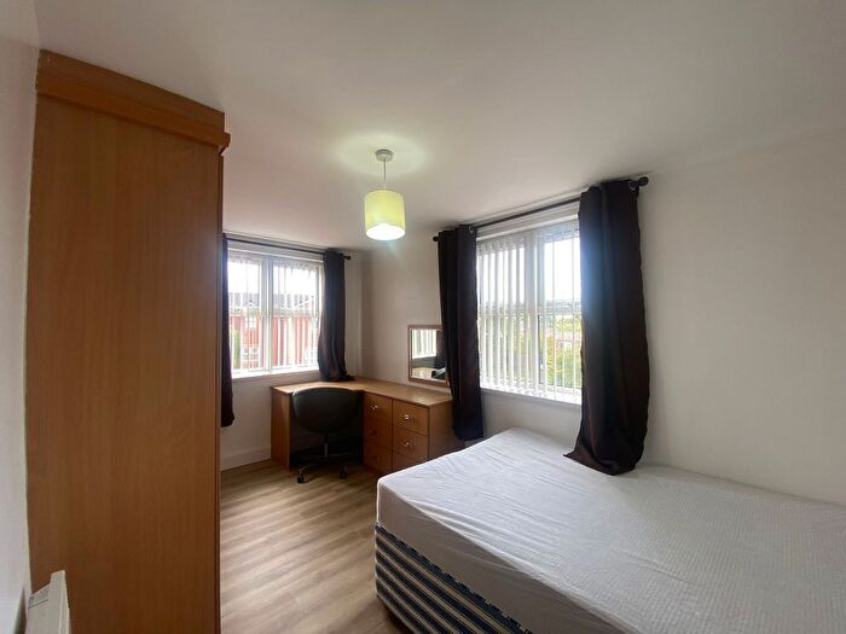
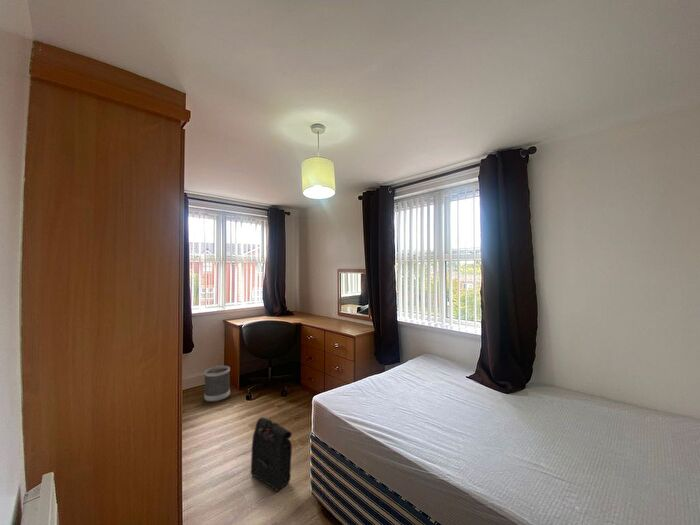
+ wastebasket (217, 382)
+ backpack (271, 448)
